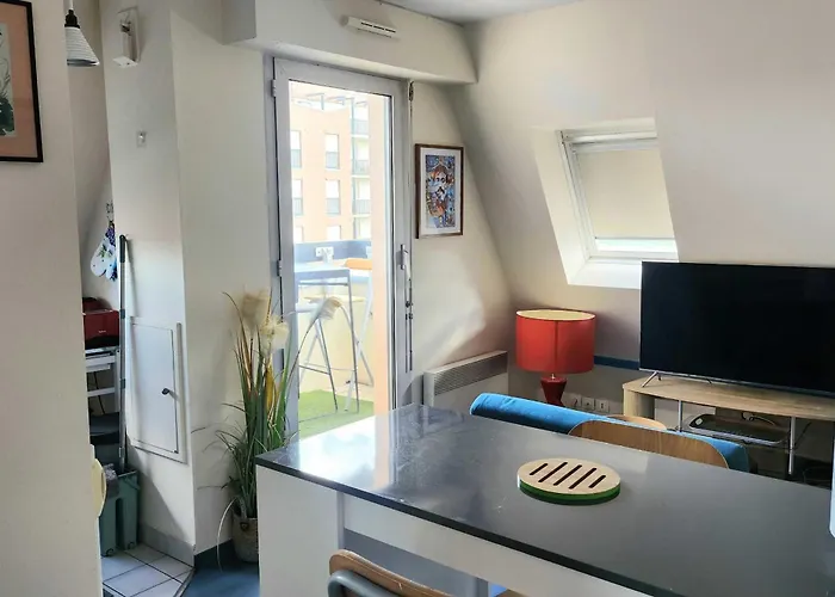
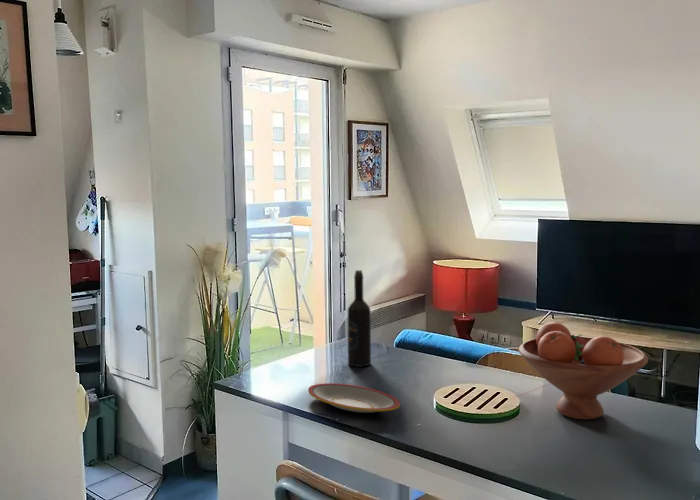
+ fruit bowl (580, 369)
+ plate (352, 400)
+ wine bottle (359, 317)
